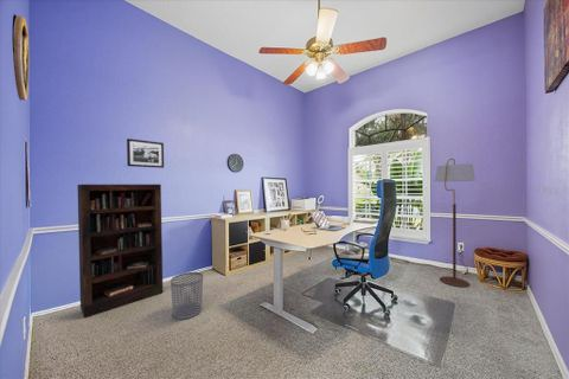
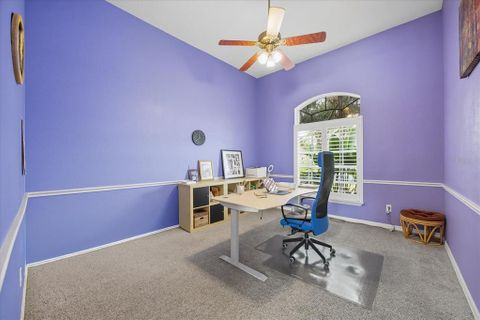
- floor lamp (453, 220)
- bookcase (122, 242)
- picture frame (146, 154)
- waste bin (187, 294)
